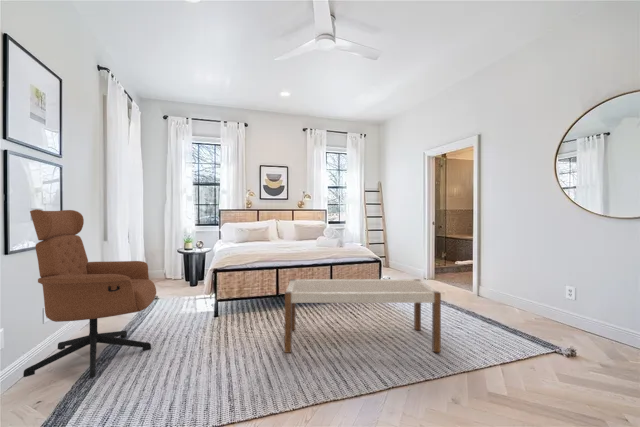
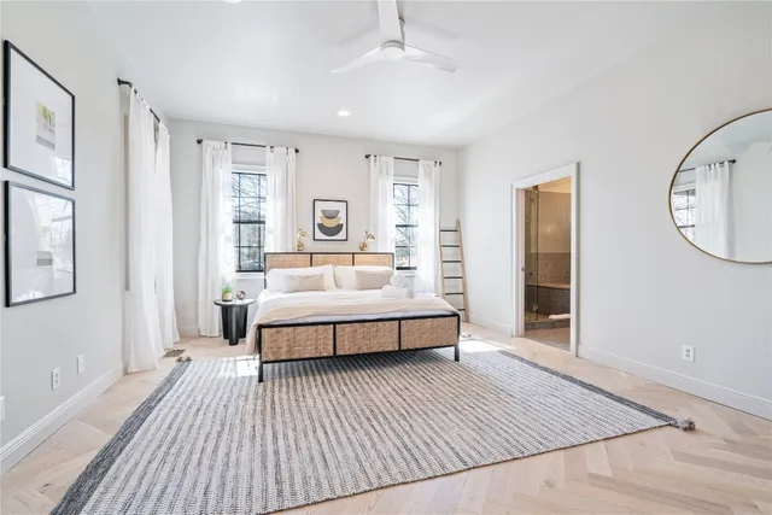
- armchair (99, 282)
- bench (358, 302)
